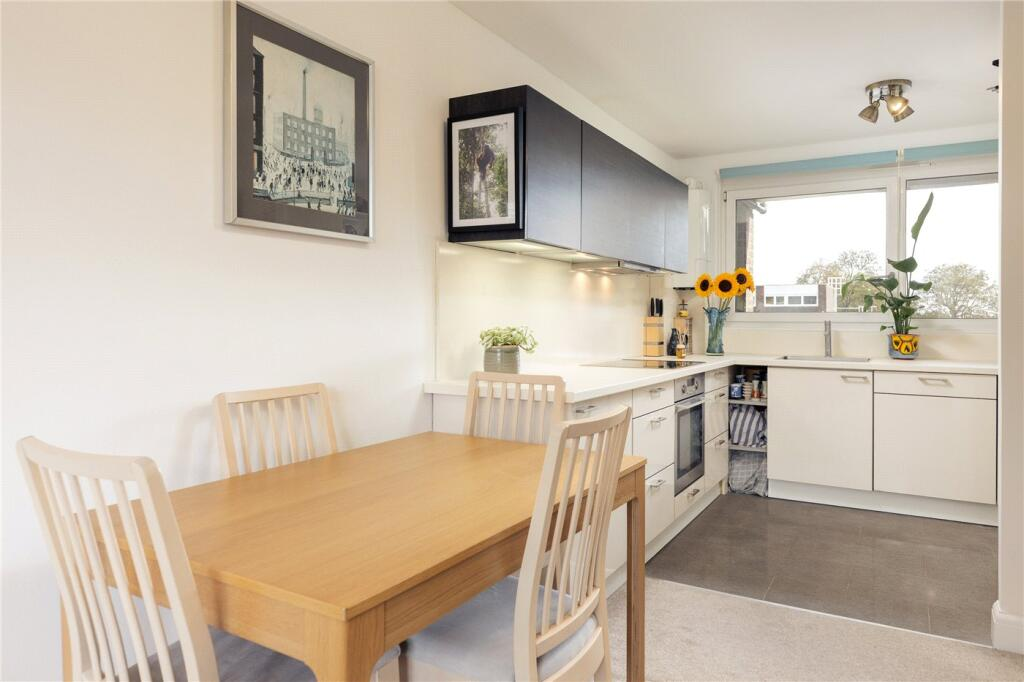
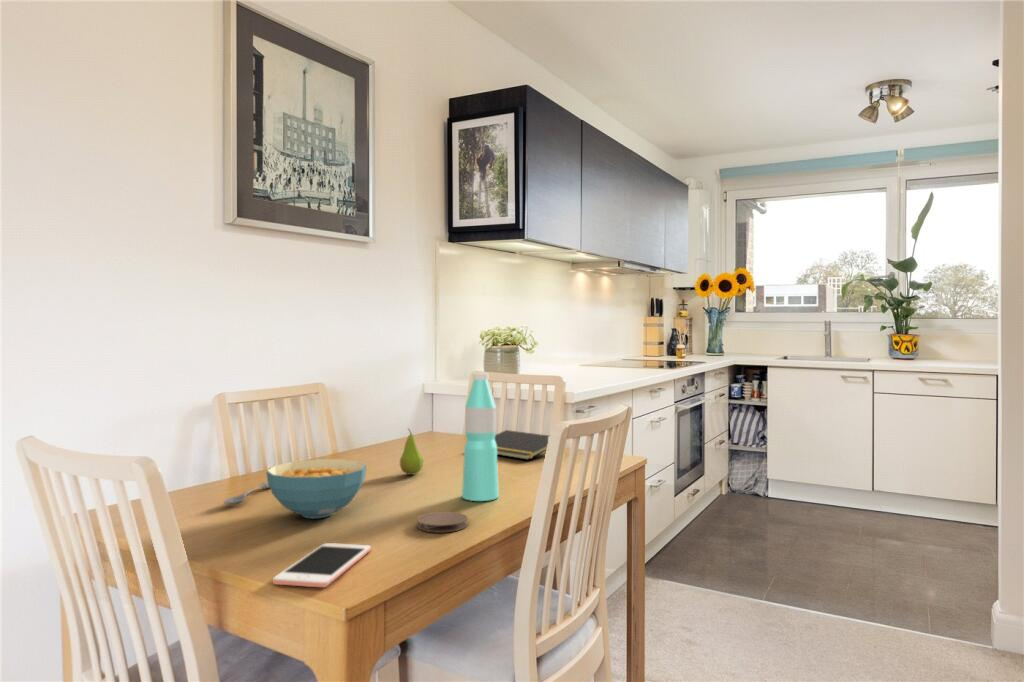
+ coaster (442, 521)
+ water bottle (480, 434)
+ soupspoon (251, 491)
+ notepad (516, 443)
+ cell phone (325, 563)
+ cereal bowl (317, 491)
+ fruit (411, 451)
